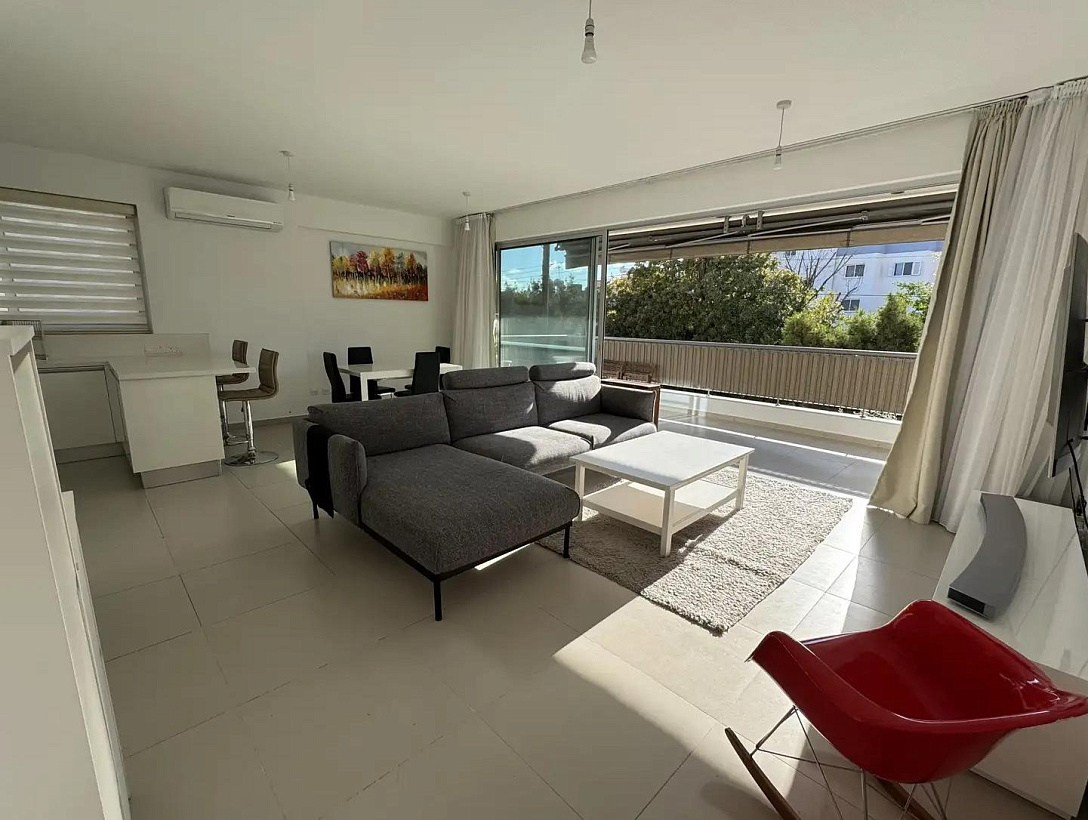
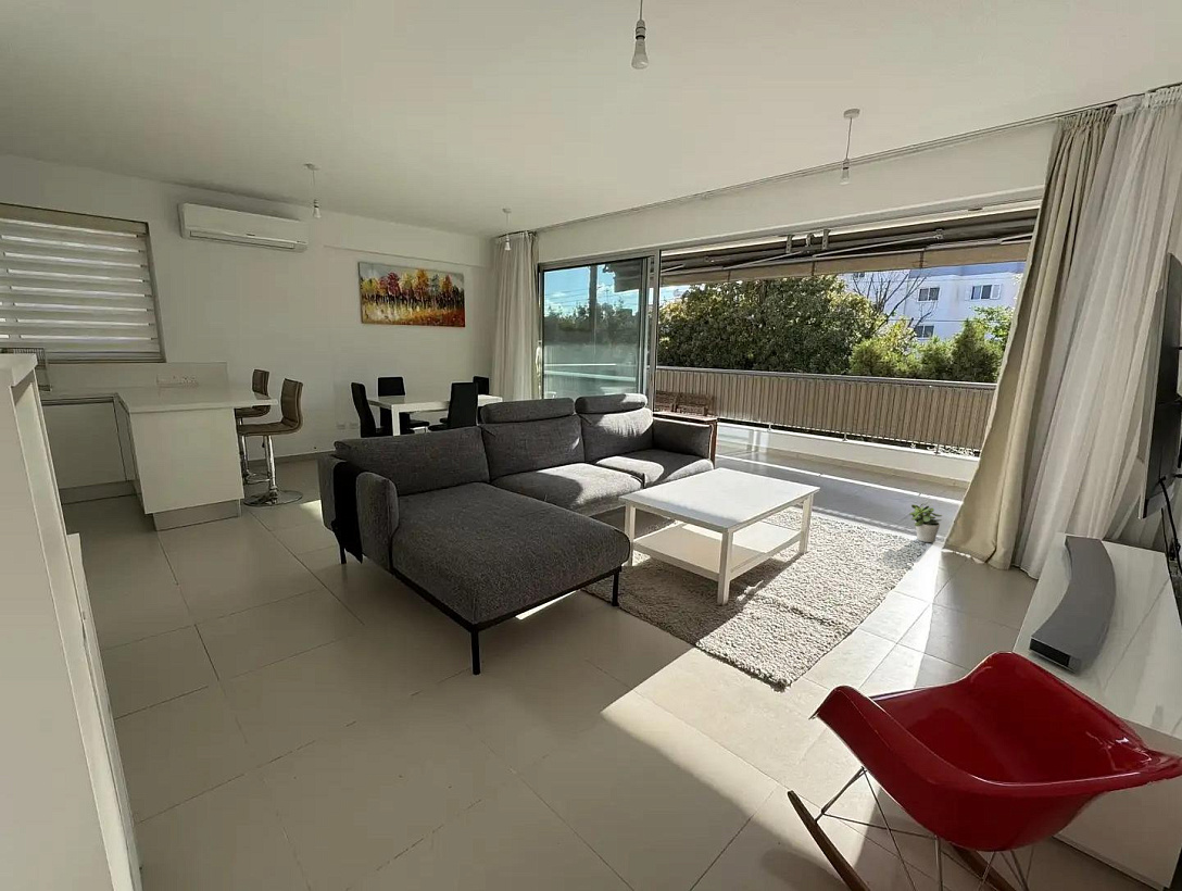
+ potted plant (921, 522)
